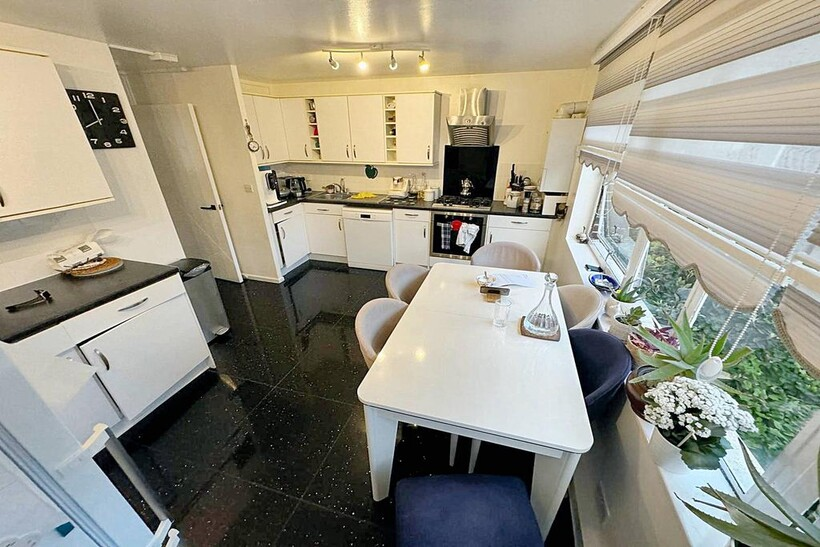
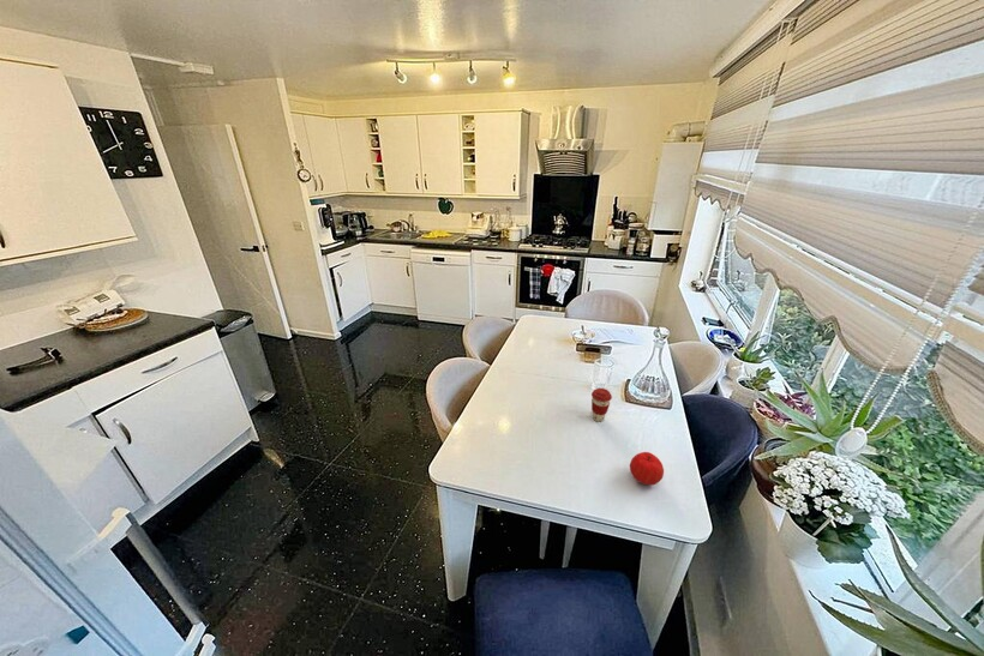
+ coffee cup (600, 405)
+ fruit (646, 468)
